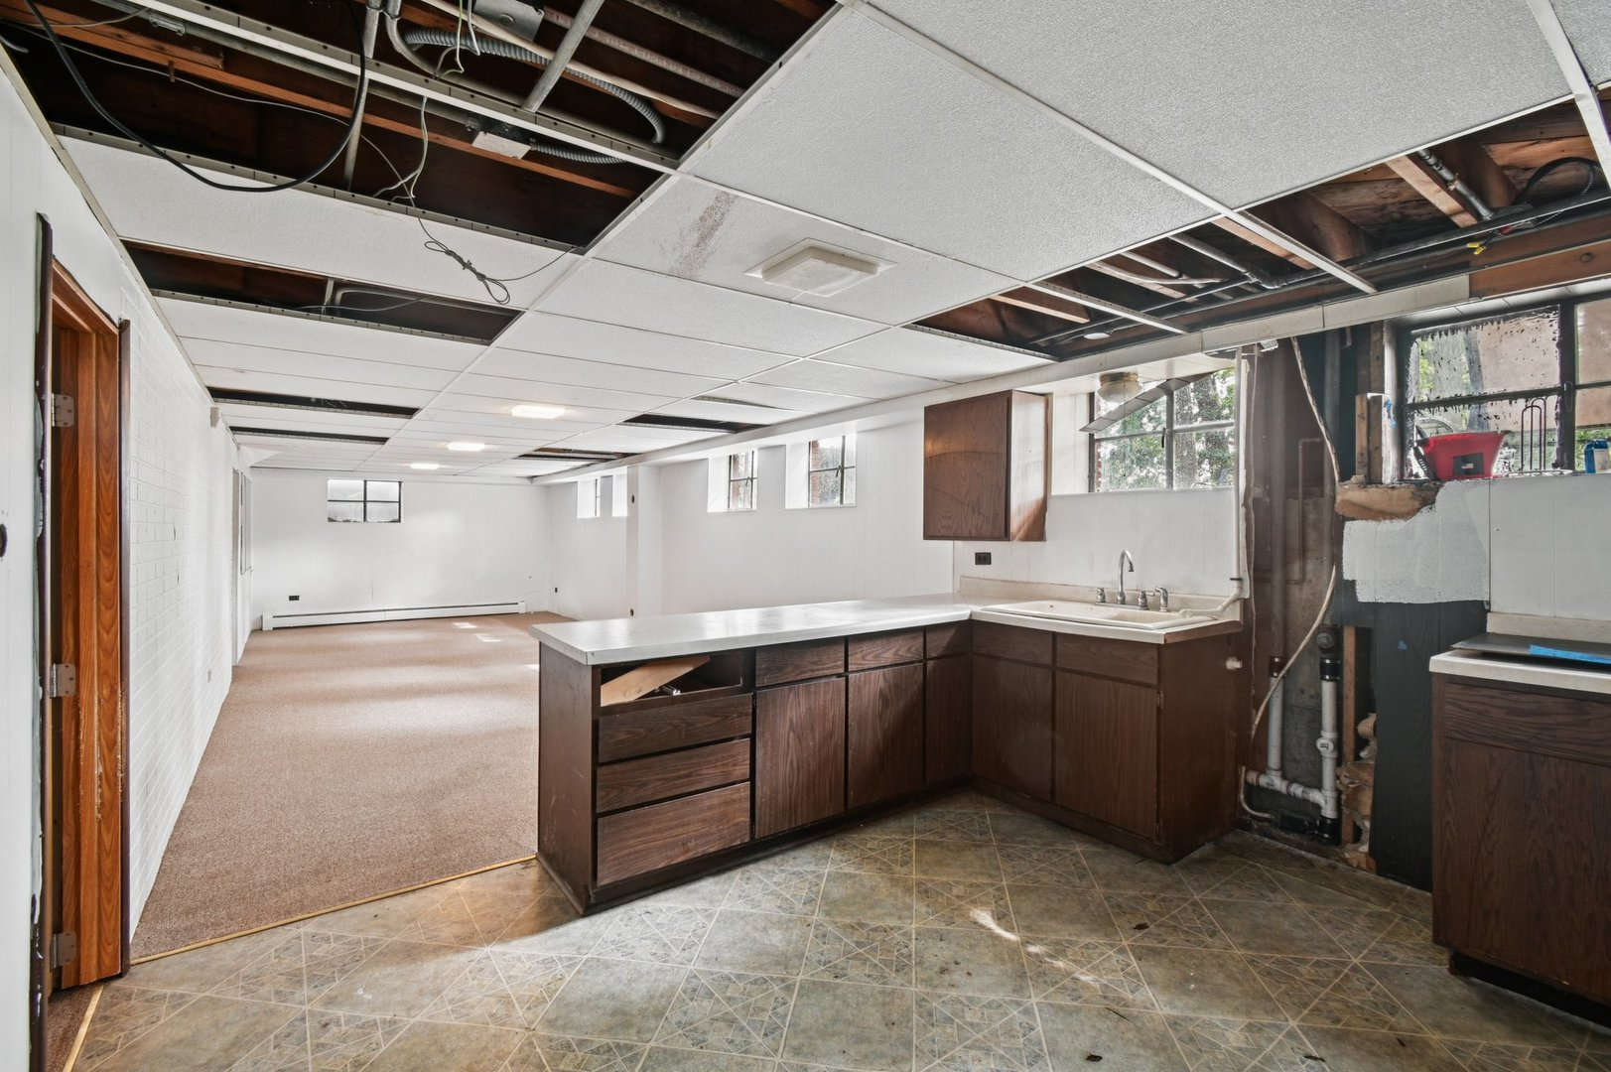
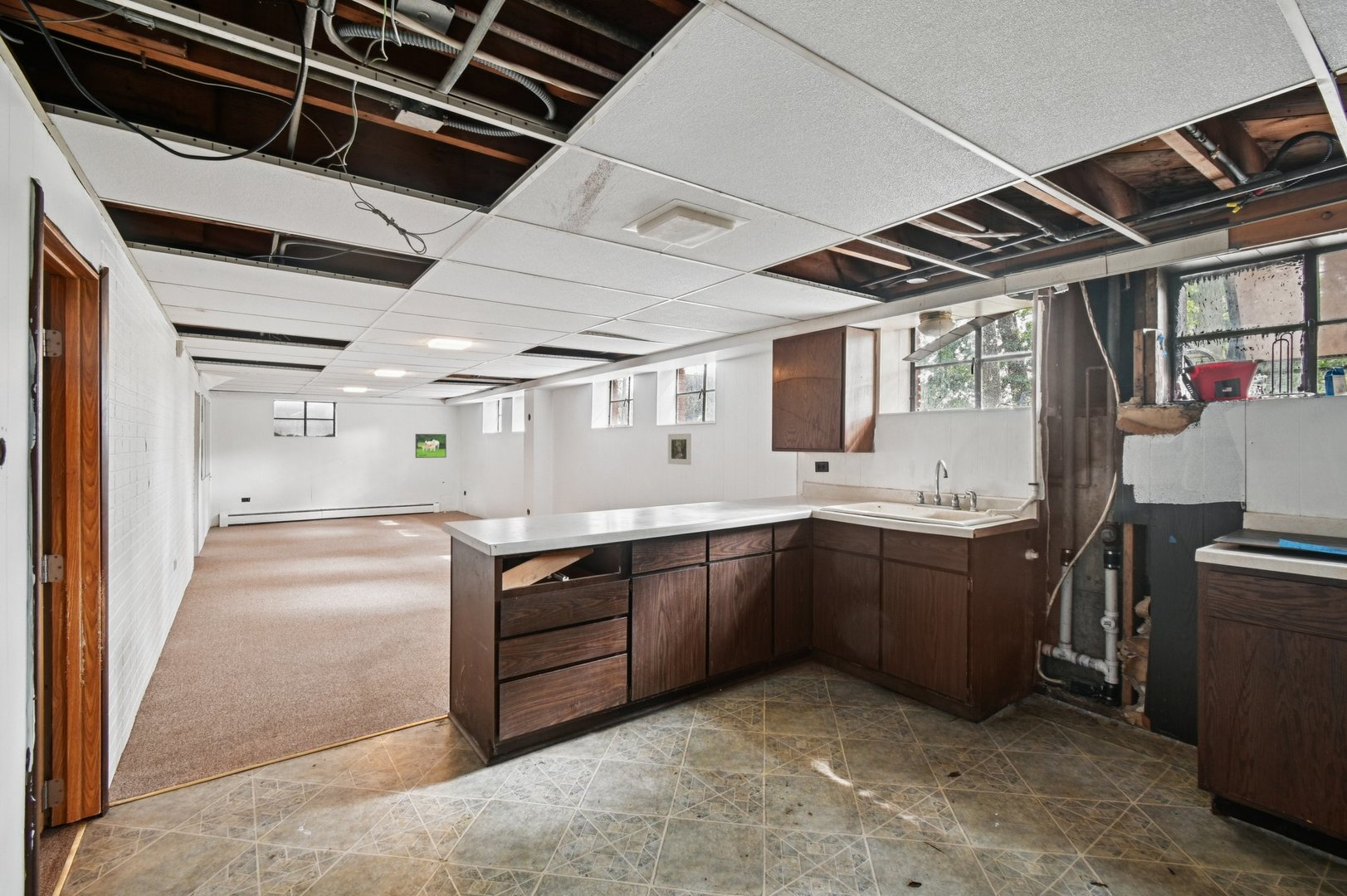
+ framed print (679, 449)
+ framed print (431, 446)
